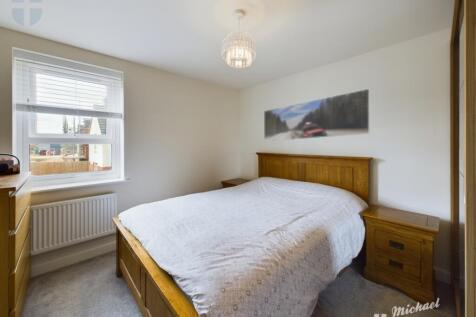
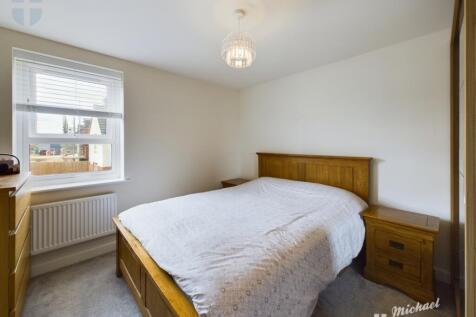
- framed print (307, 120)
